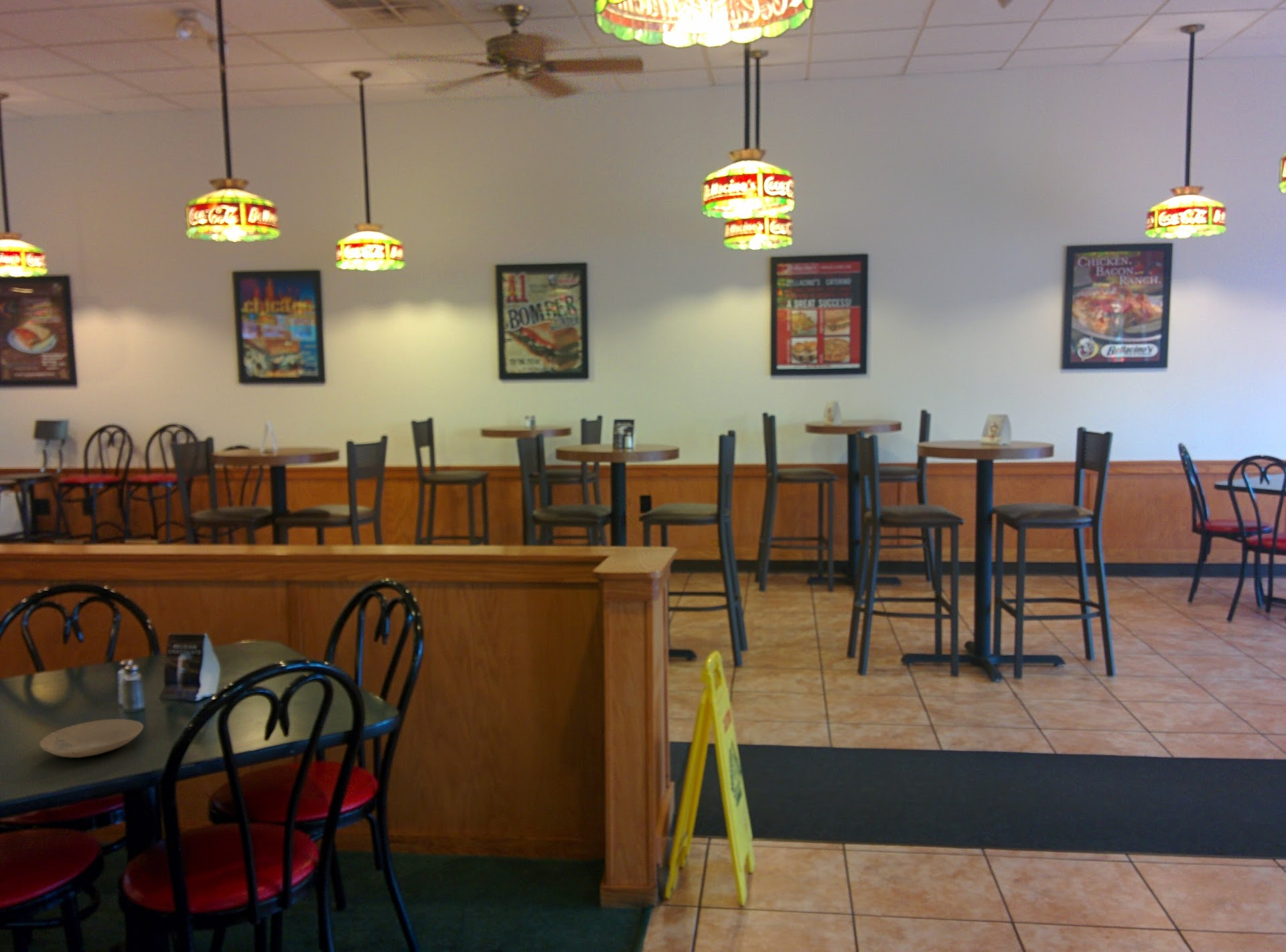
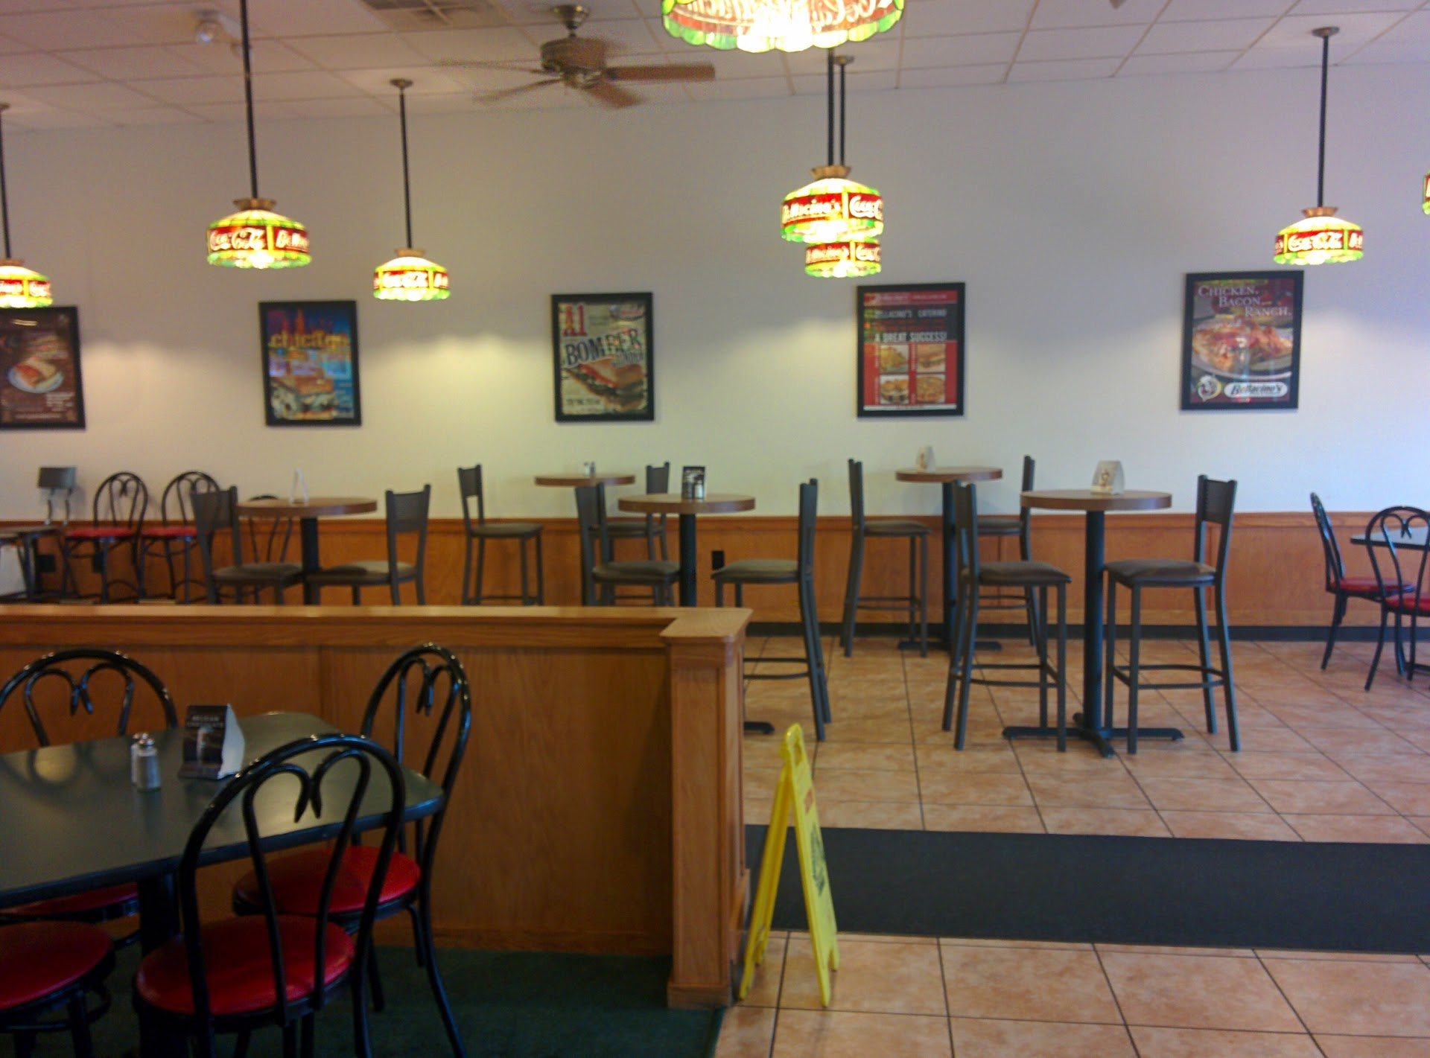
- plate (92, 741)
